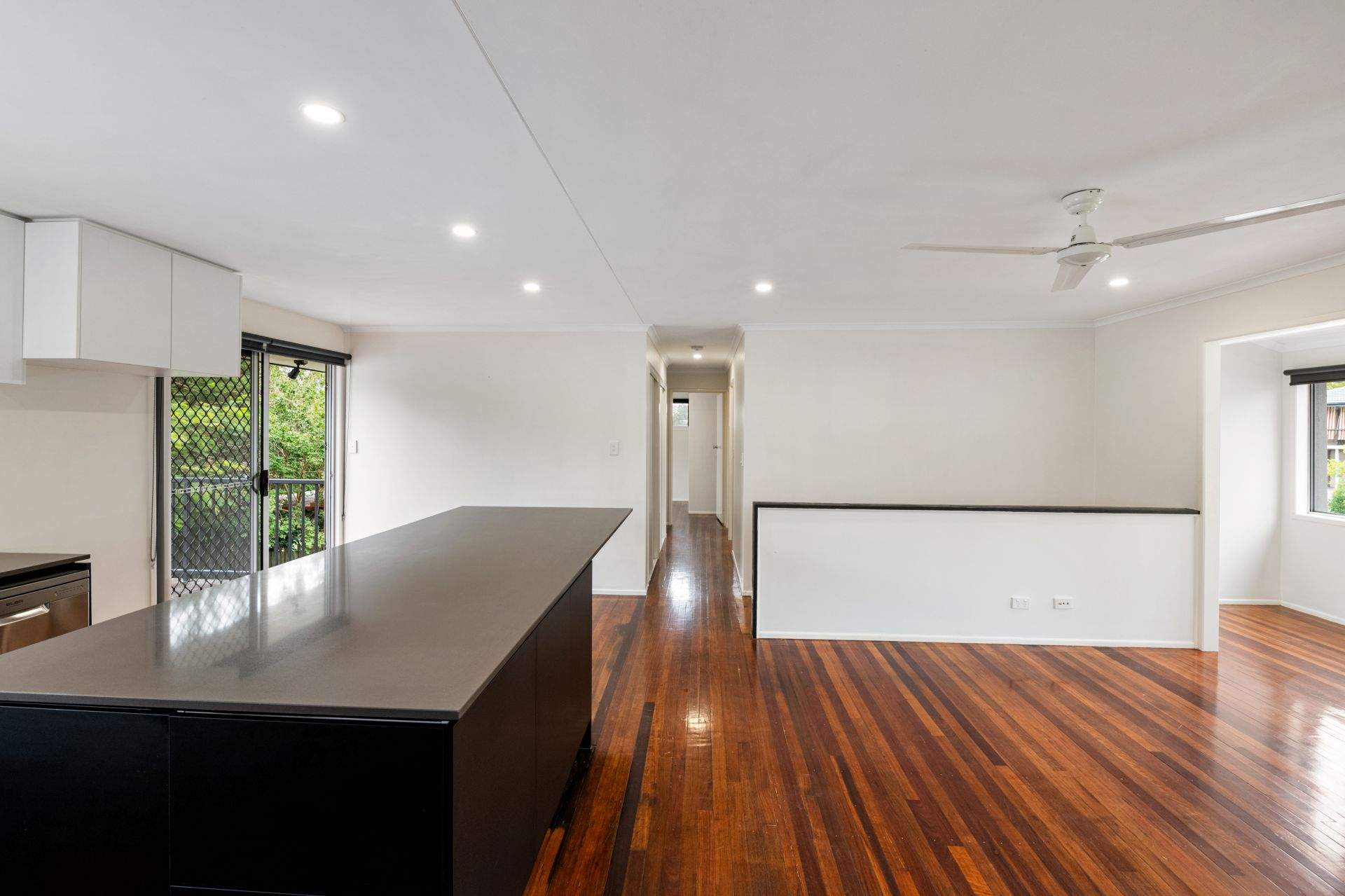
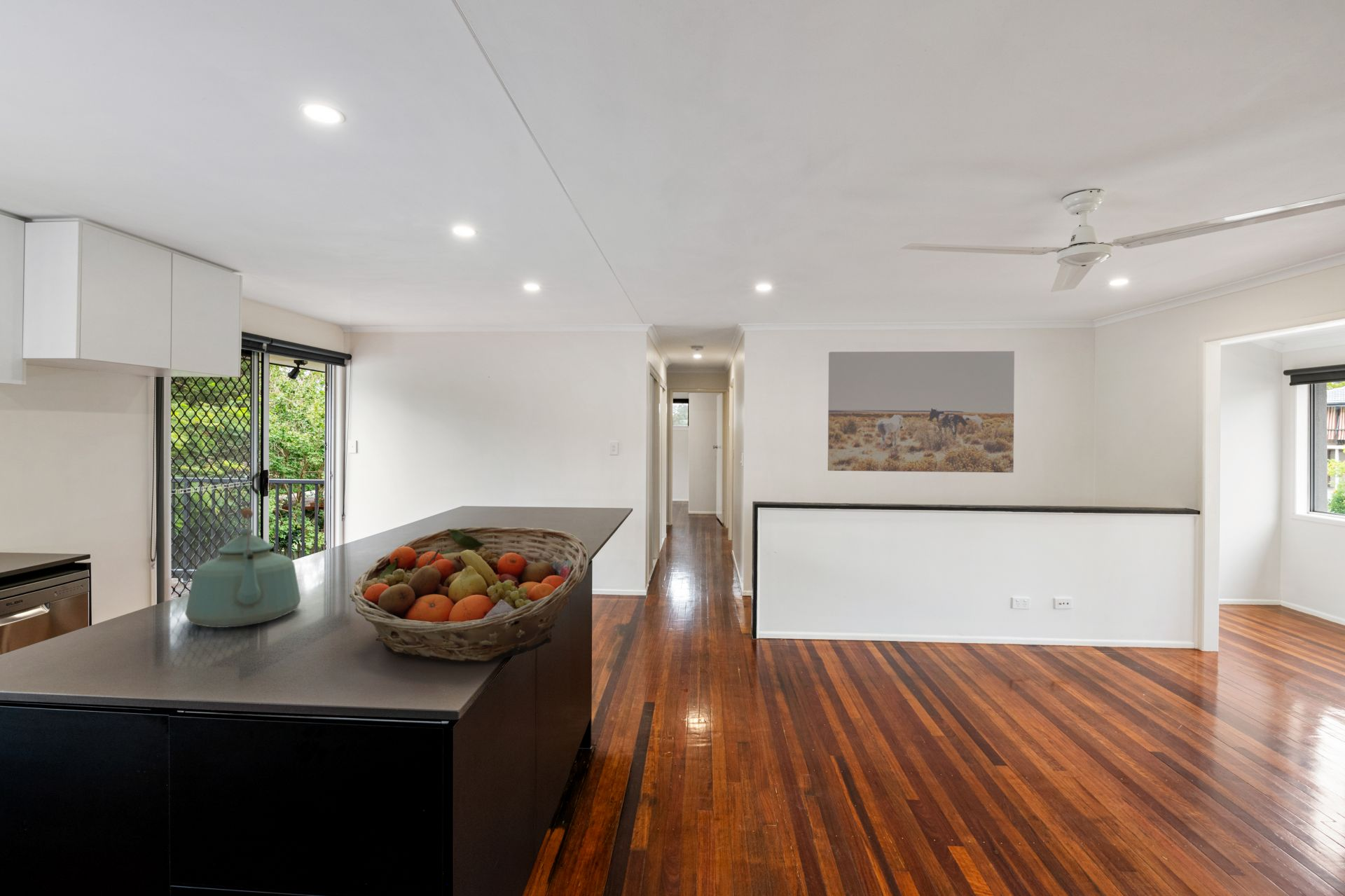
+ kettle (247, 564)
+ wall art (919, 411)
+ fruit basket (475, 586)
